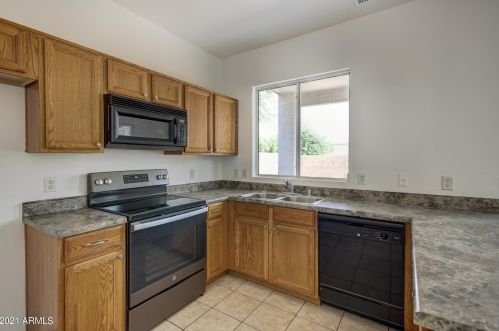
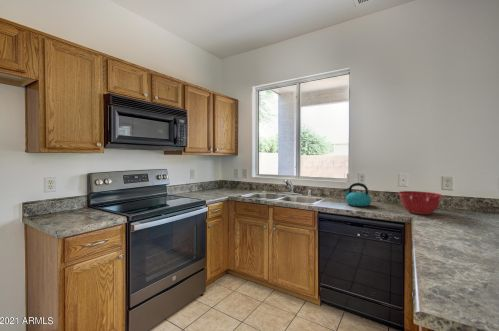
+ mixing bowl (419, 203)
+ kettle (356, 193)
